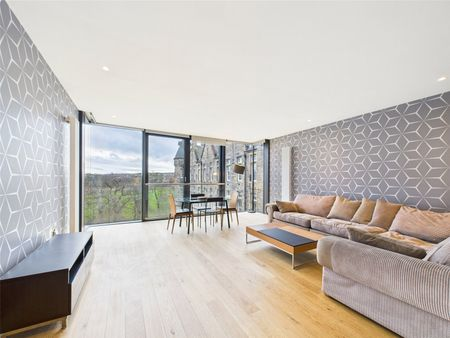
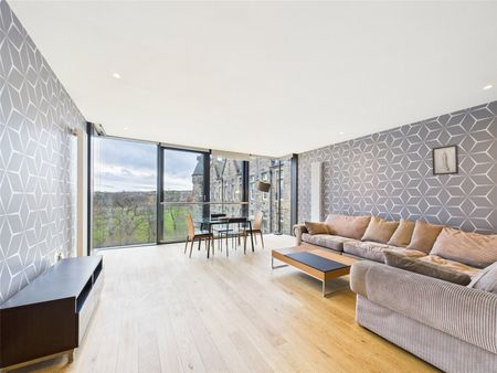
+ wall art (444, 160)
